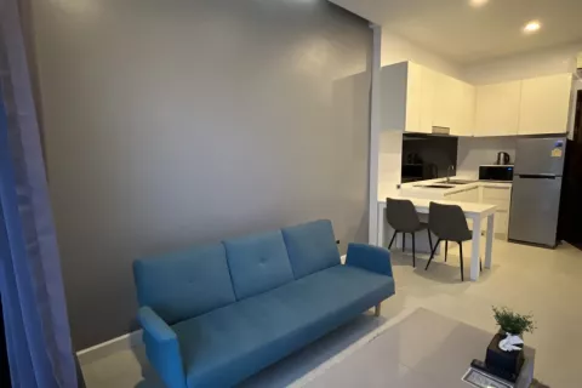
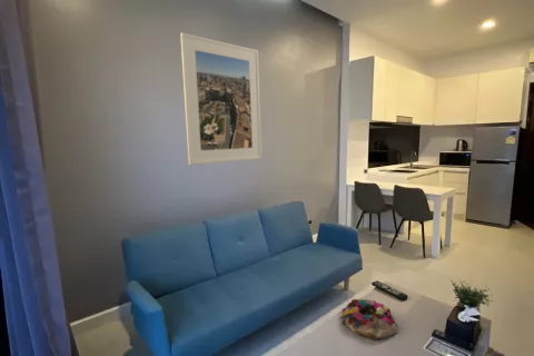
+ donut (368, 315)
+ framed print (226, 103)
+ remote control (388, 289)
